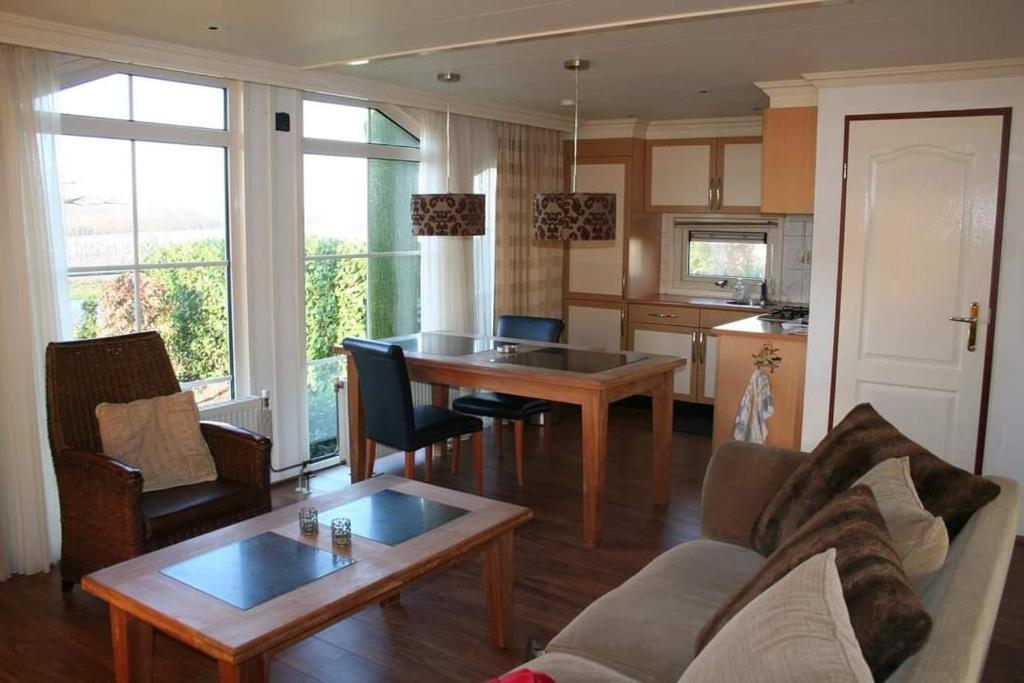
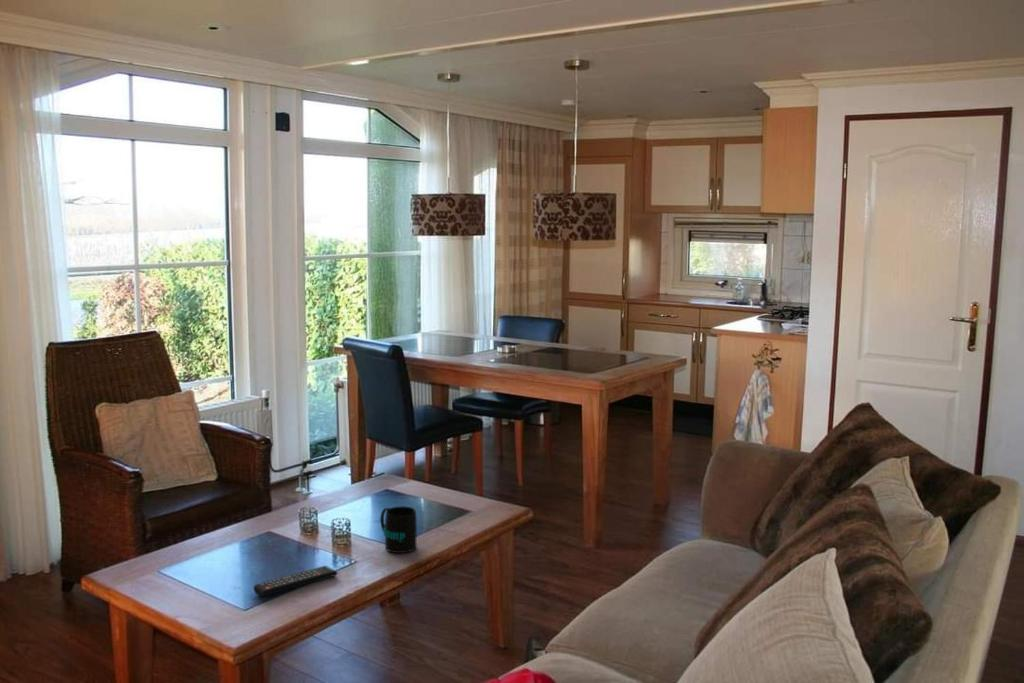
+ mug (395, 528)
+ remote control (296, 580)
